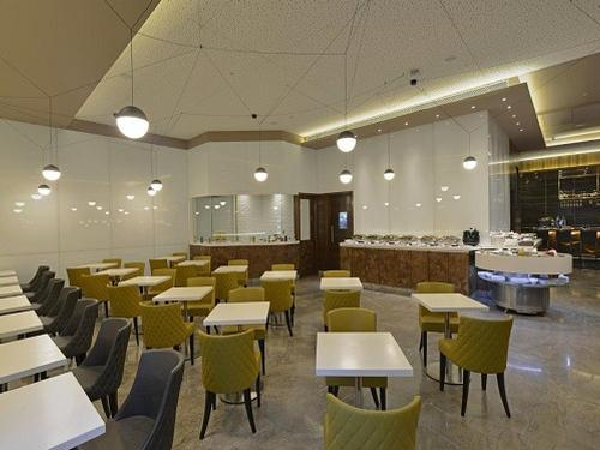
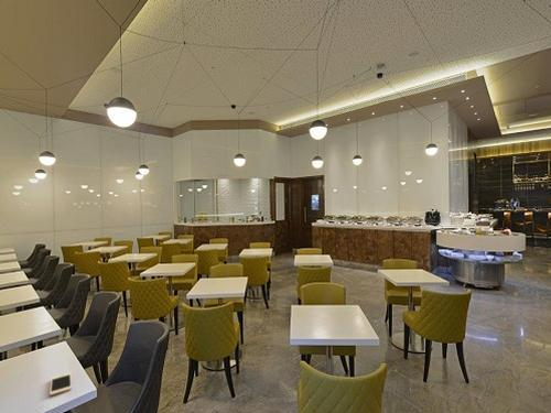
+ cell phone (61, 383)
